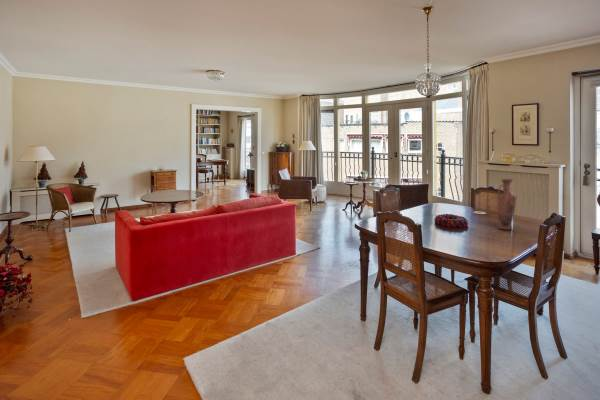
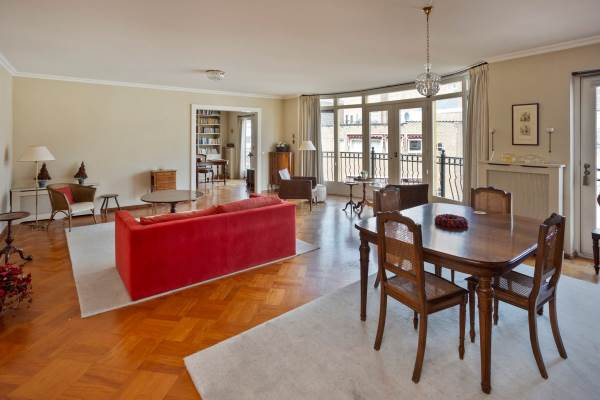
- vase (506, 204)
